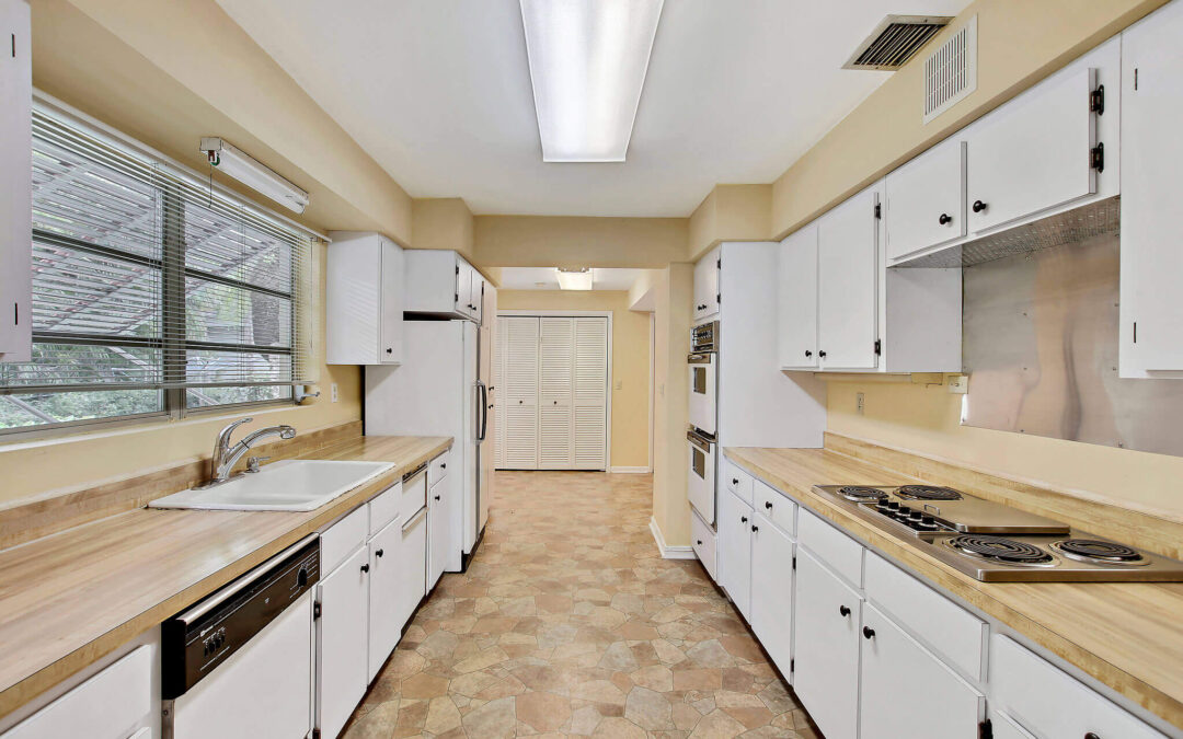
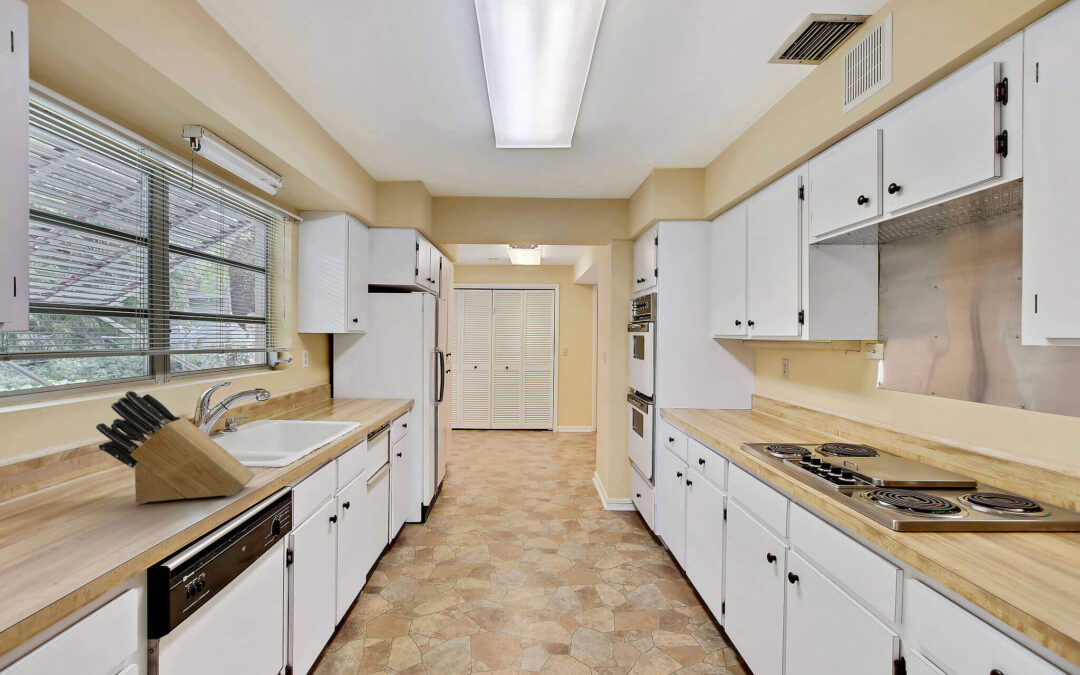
+ knife block (180, 442)
